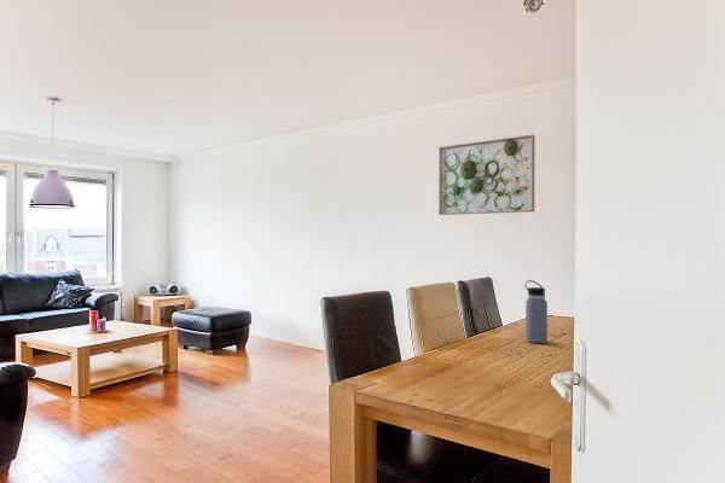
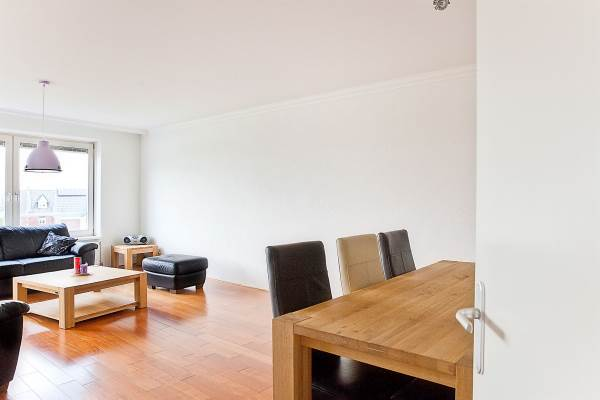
- water bottle (535, 310)
- wall art (483, 176)
